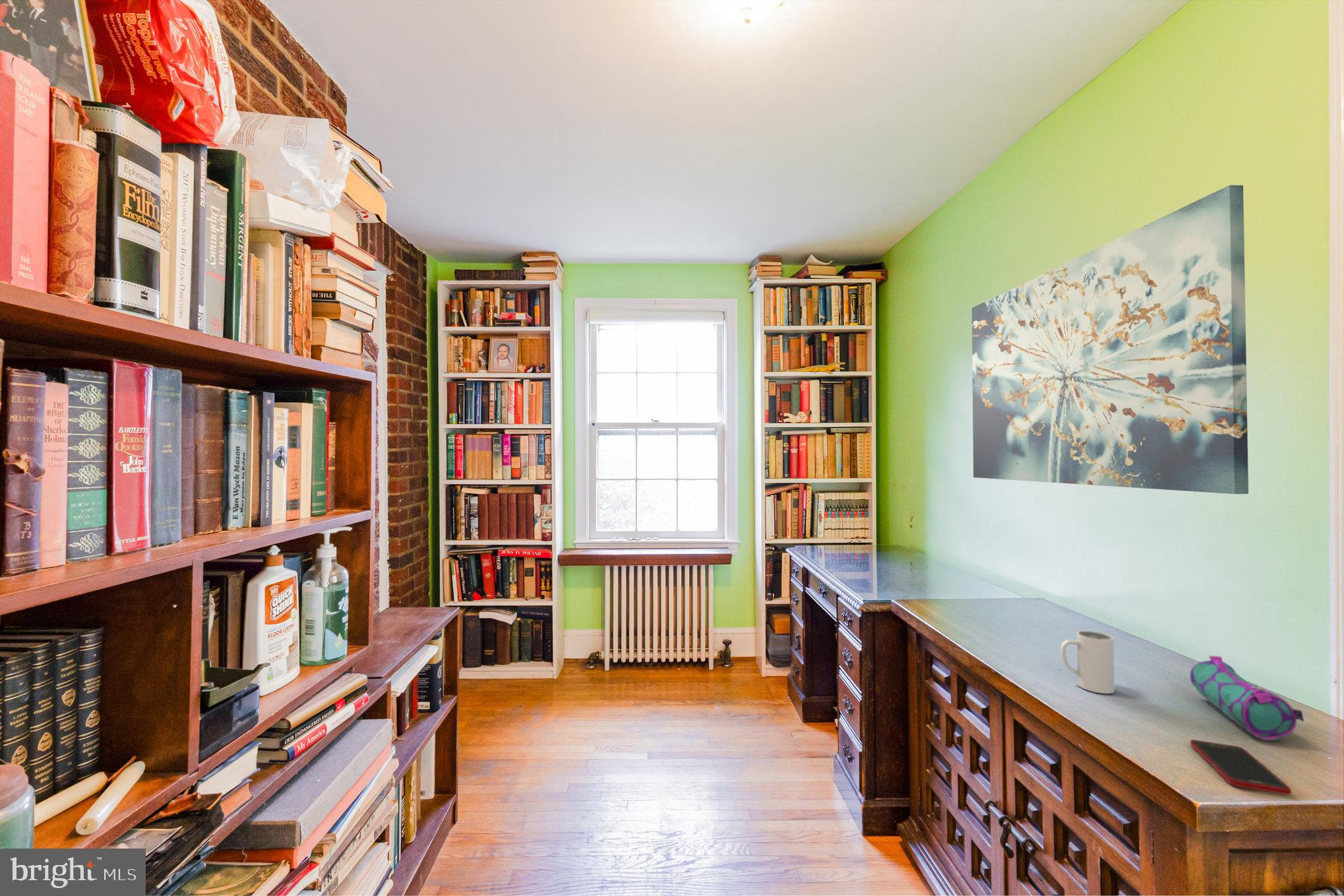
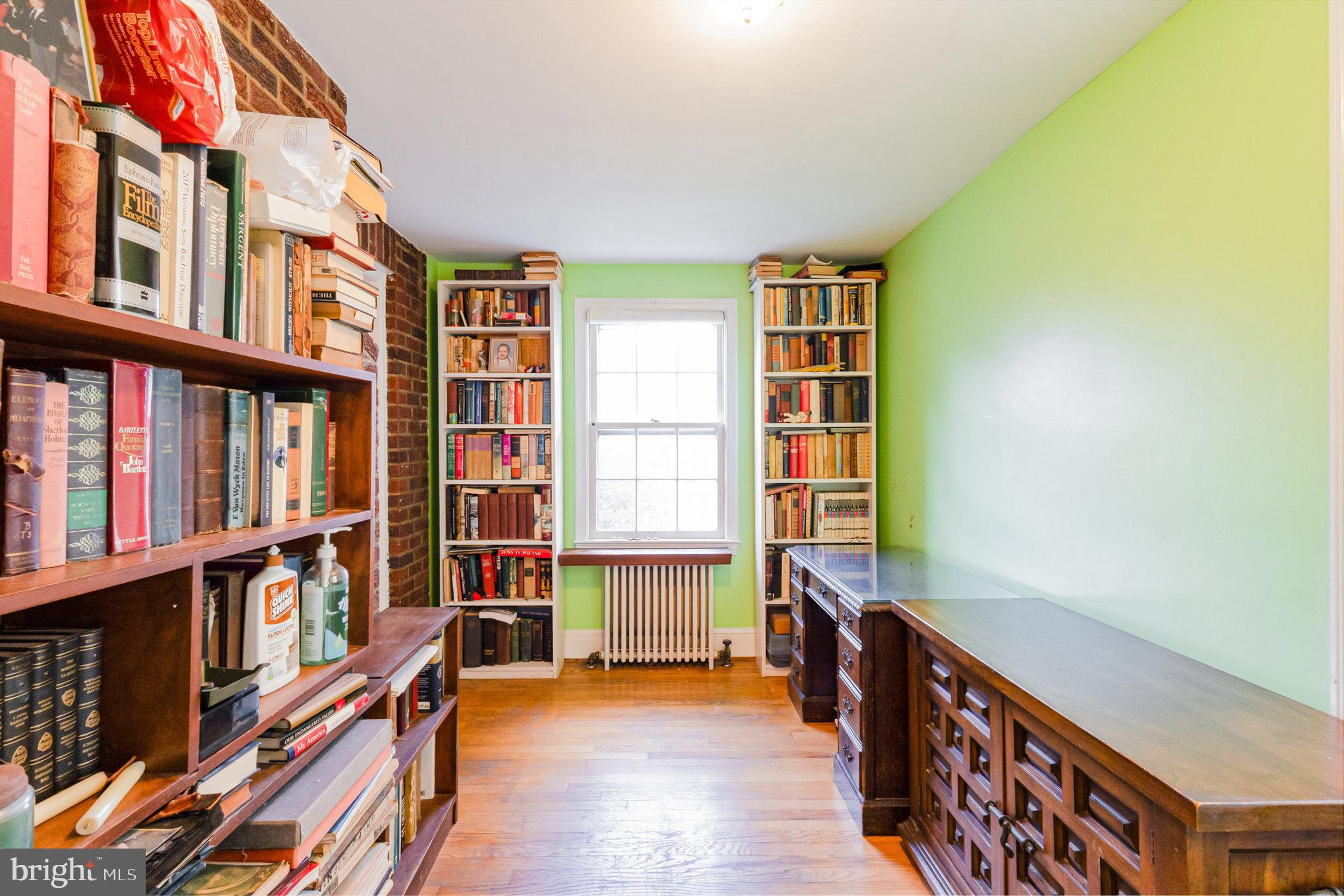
- cell phone (1237, 765)
- mug (1086, 660)
- wall art (1069, 373)
- pencil case (1239, 696)
